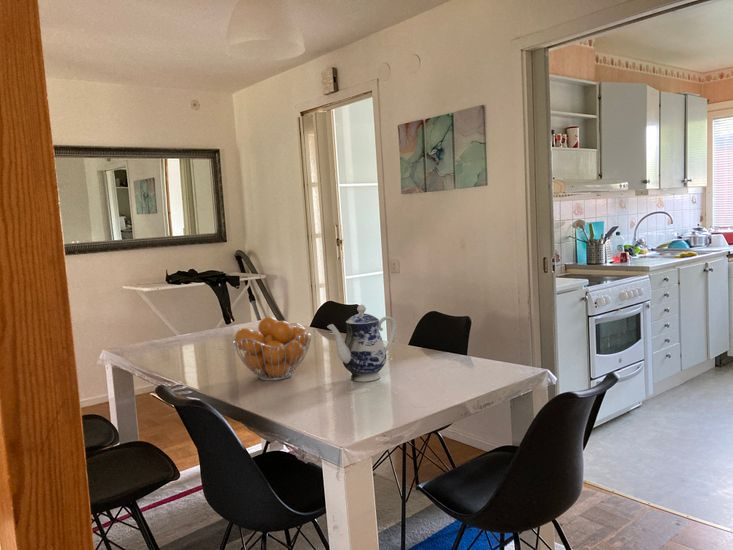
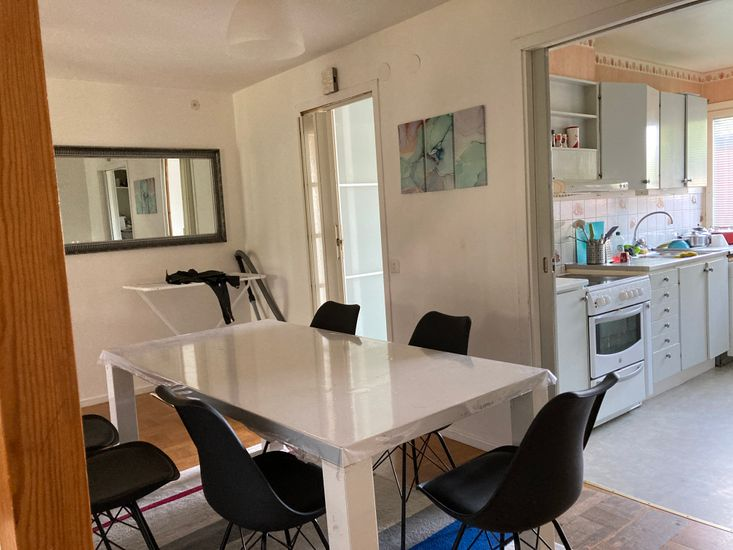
- fruit basket (273, 347)
- teapot (363, 341)
